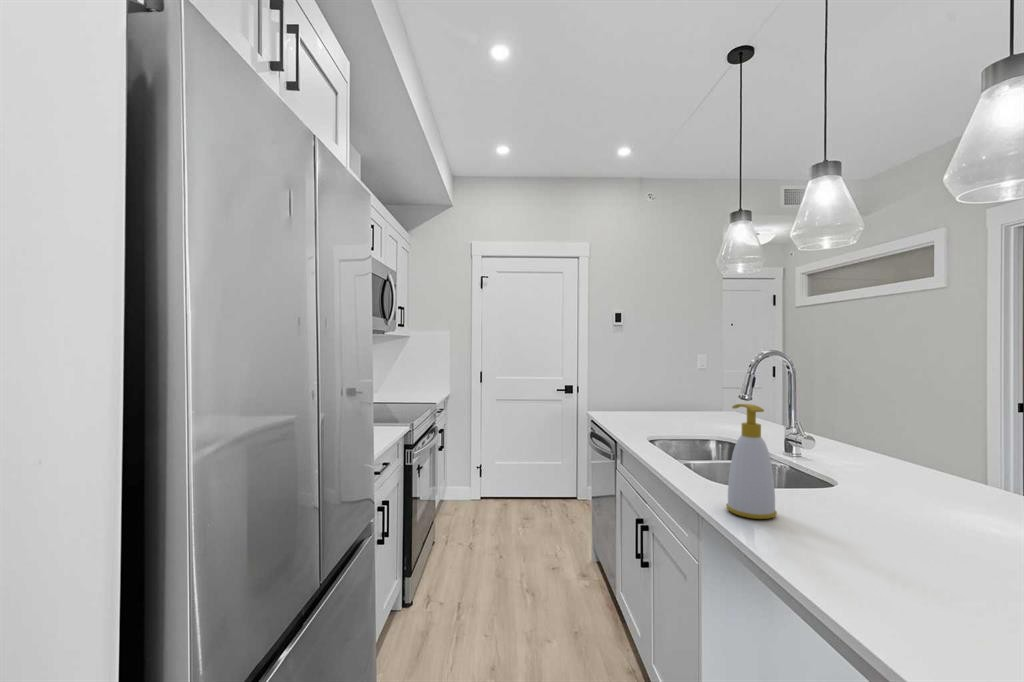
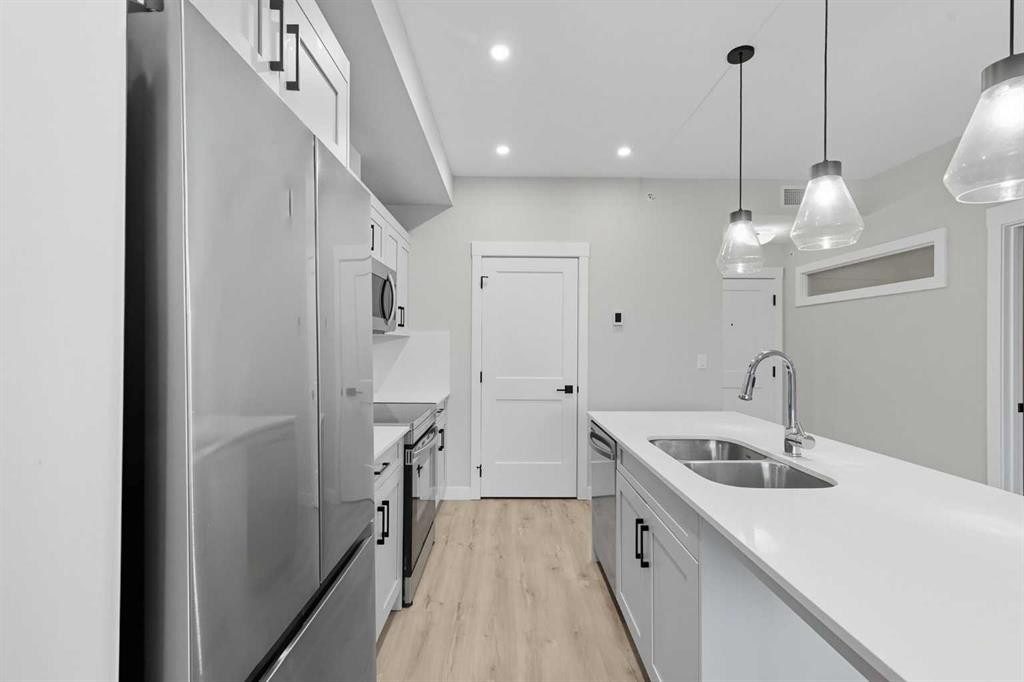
- soap bottle (750, 458)
